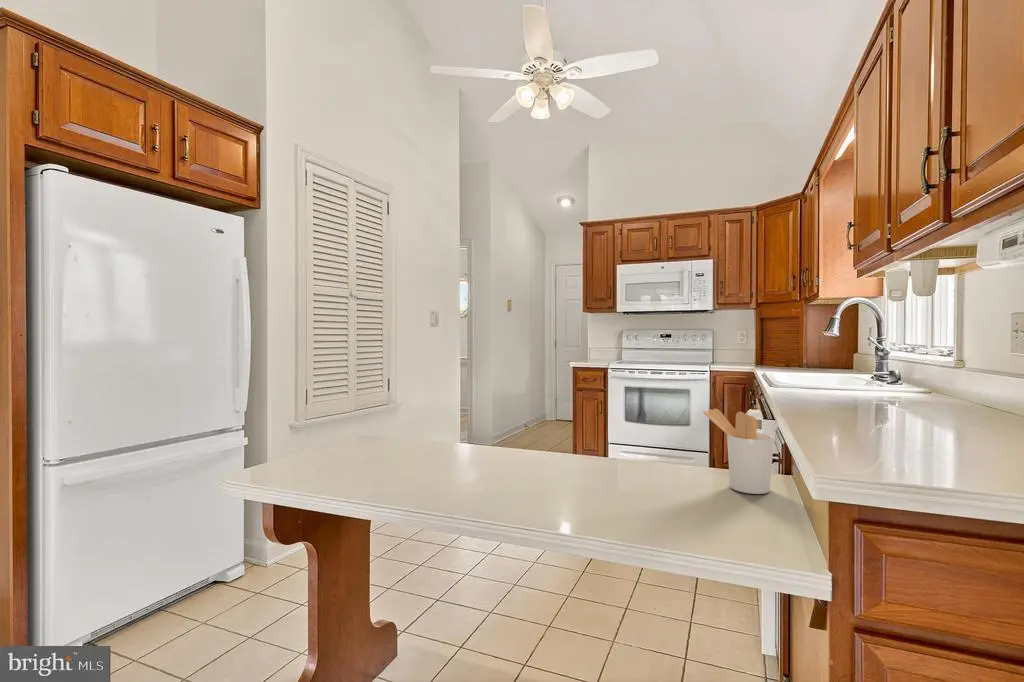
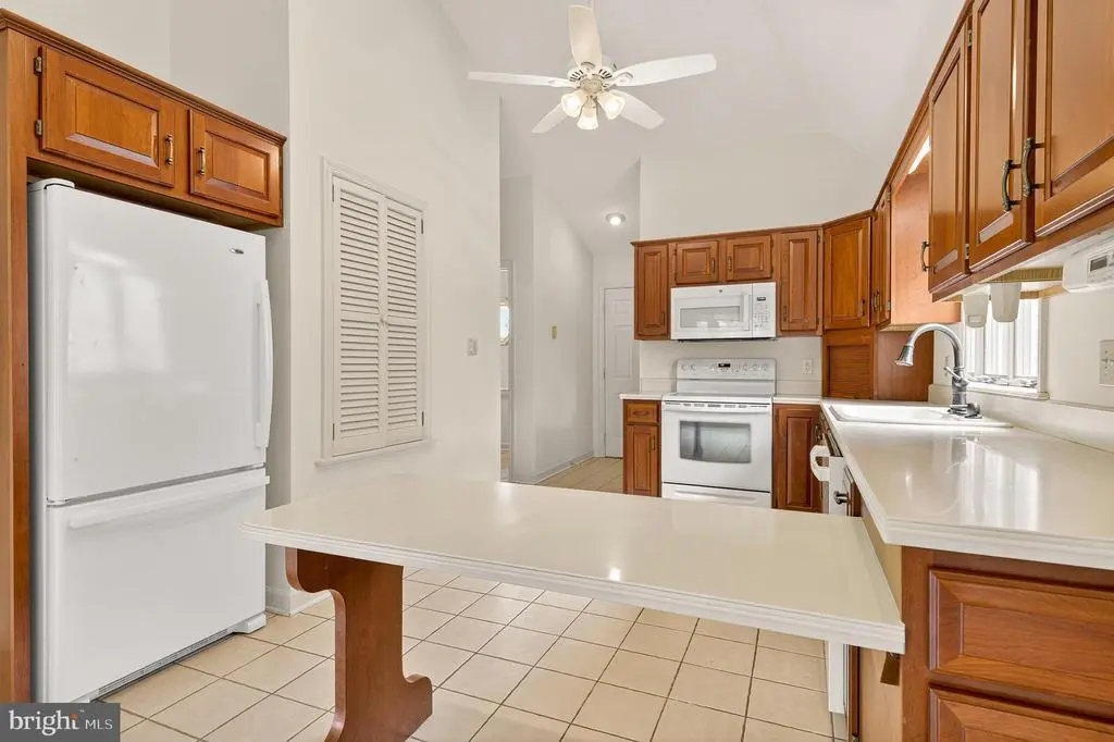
- utensil holder (737, 447)
